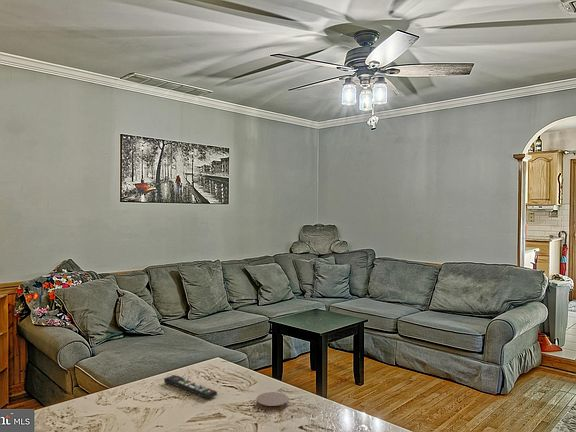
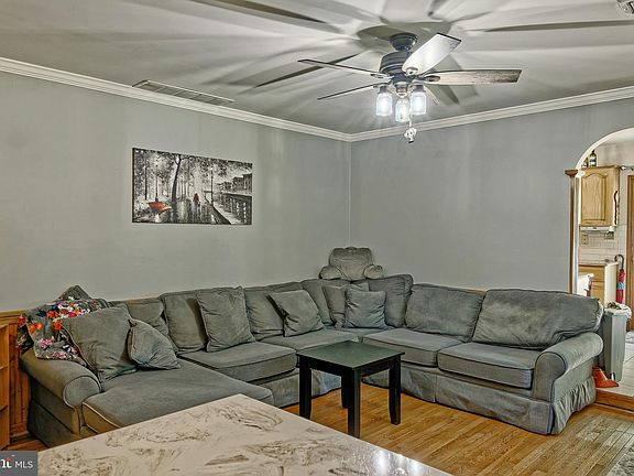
- remote control (189, 386)
- coaster (272, 400)
